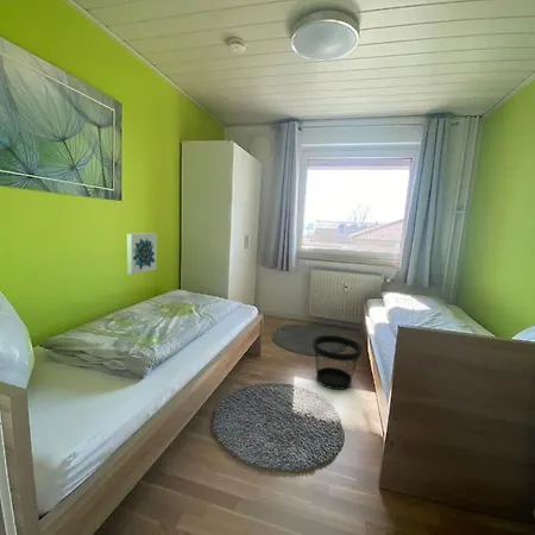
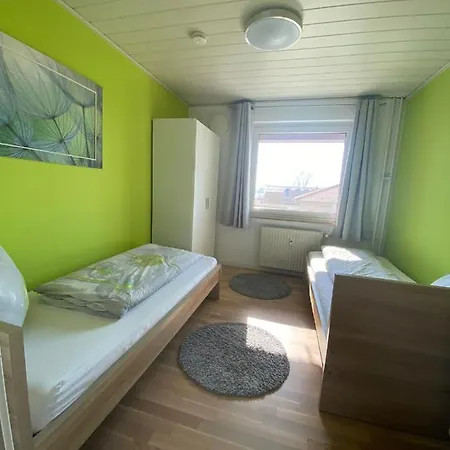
- wall art (143, 252)
- wastebasket (335, 363)
